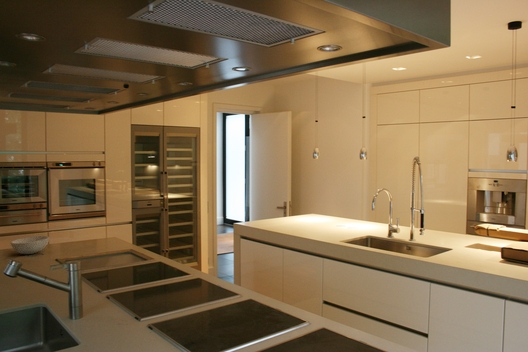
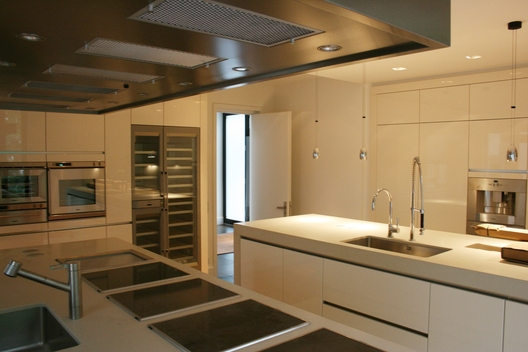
- bowl (30, 245)
